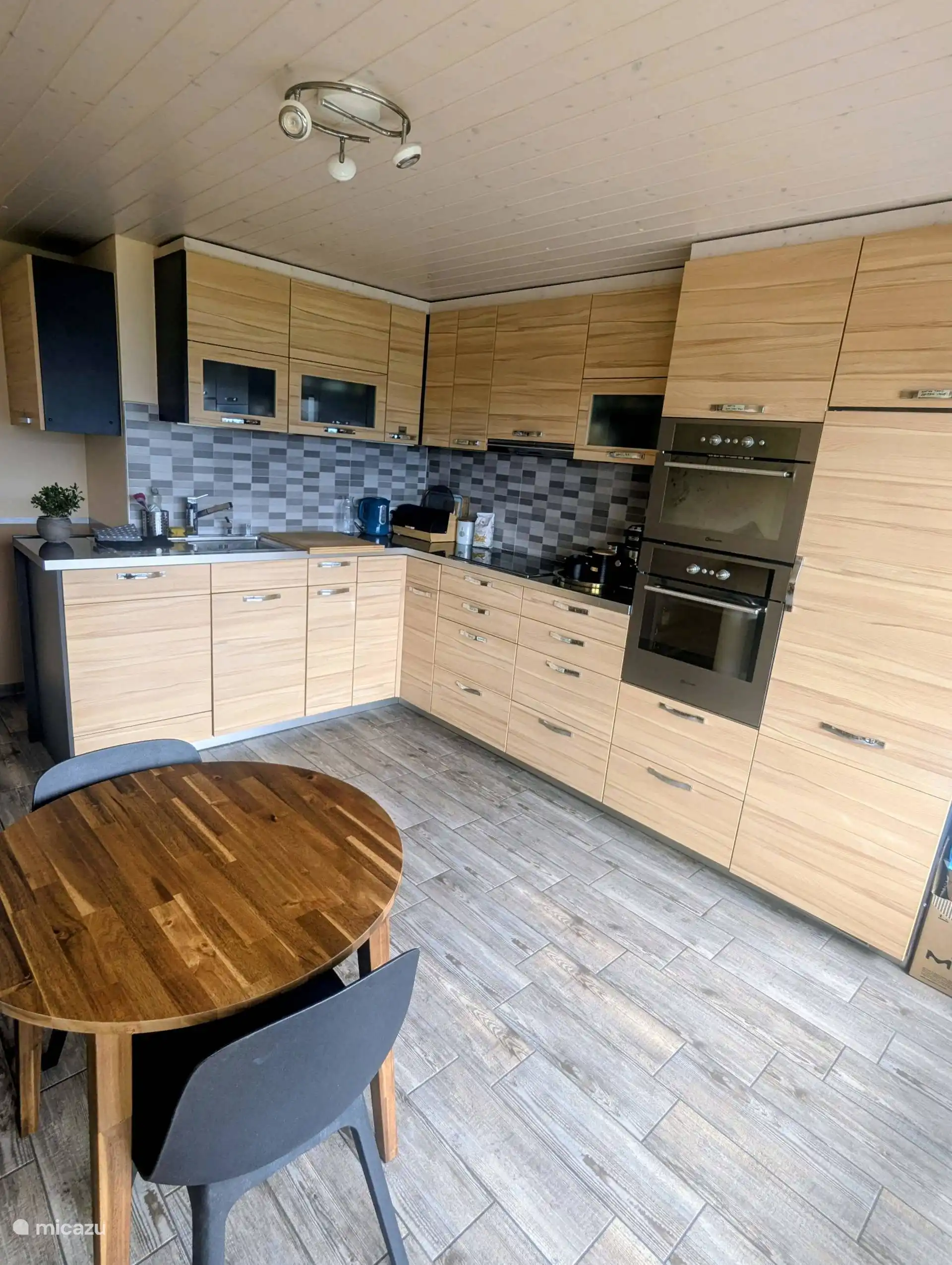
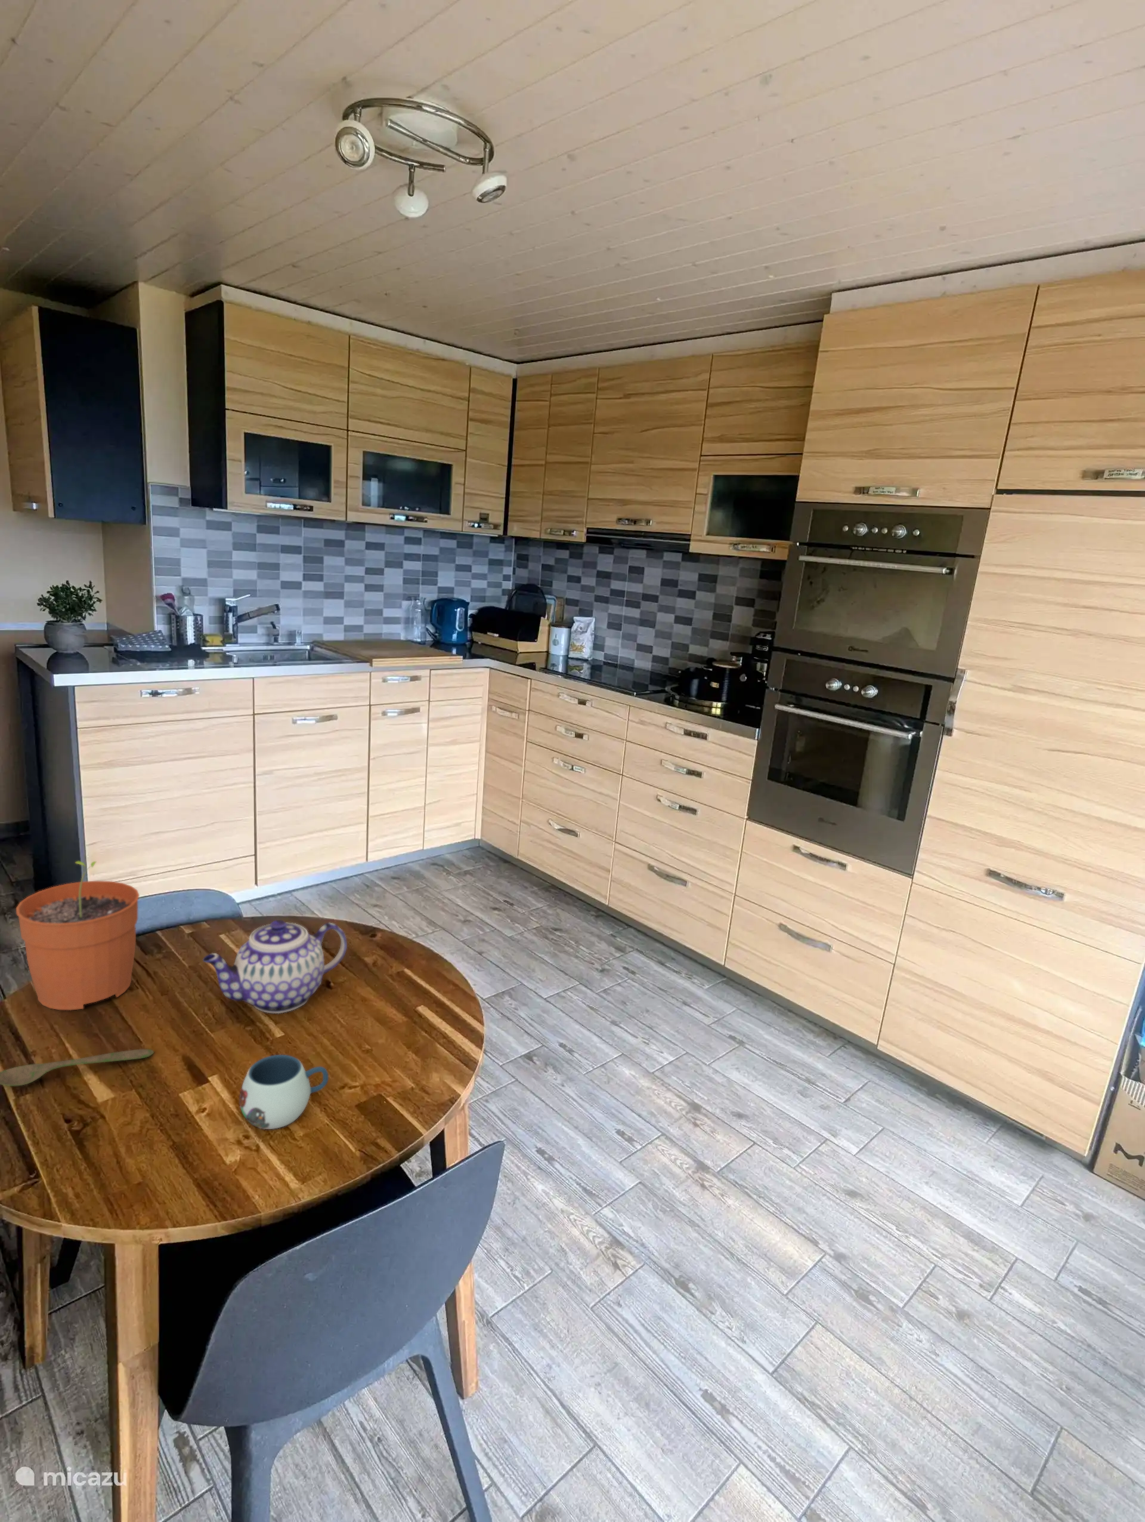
+ teapot (279, 960)
+ plant pot (81, 923)
+ mug (285, 1089)
+ spoon (77, 1065)
